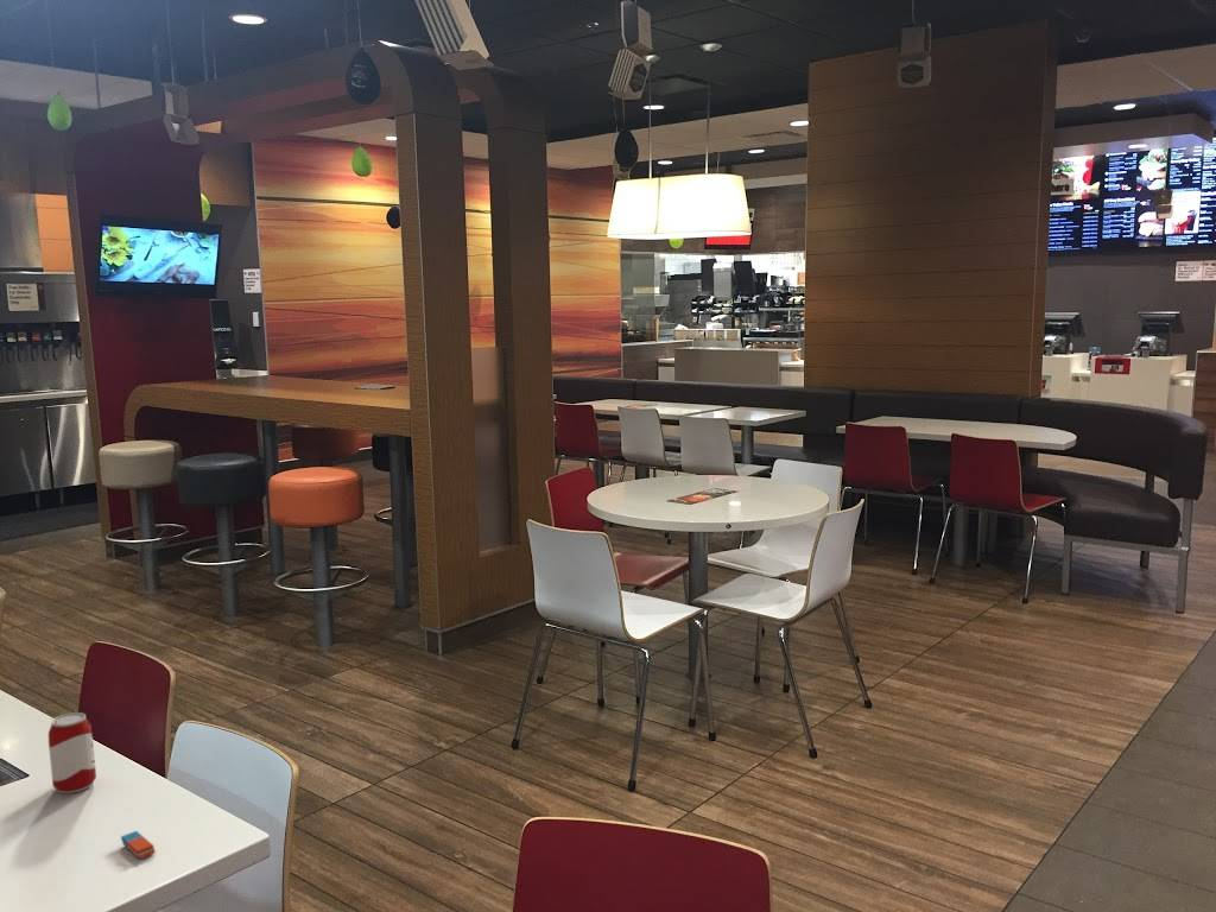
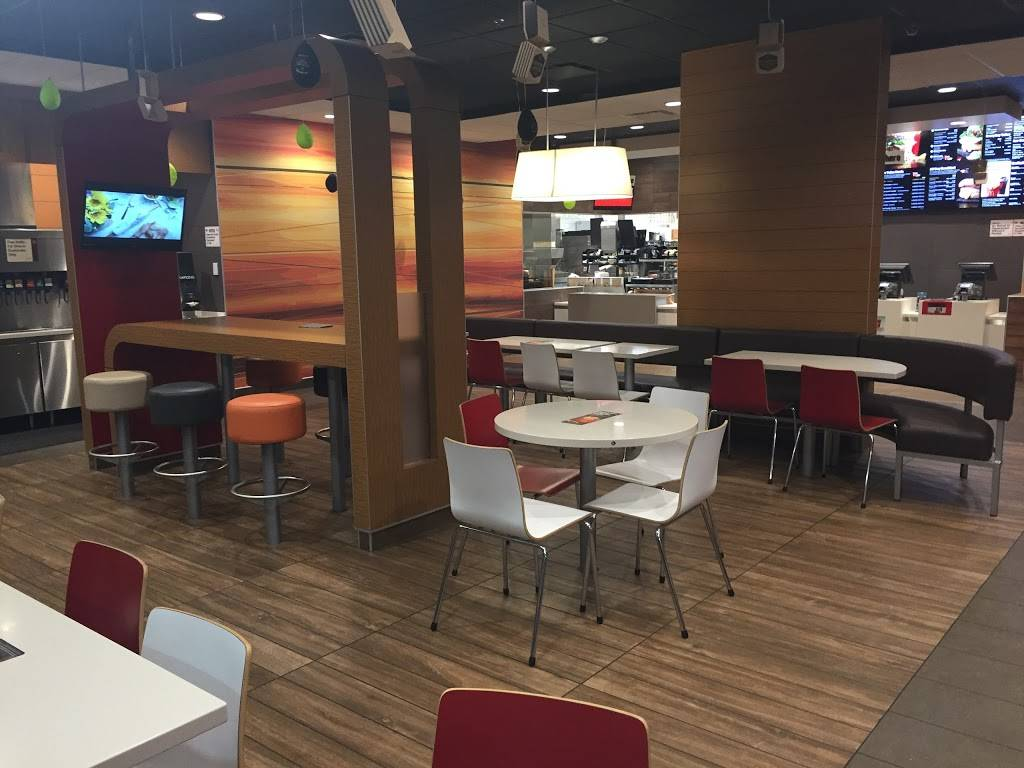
- eraser (138, 844)
- beverage can (71, 752)
